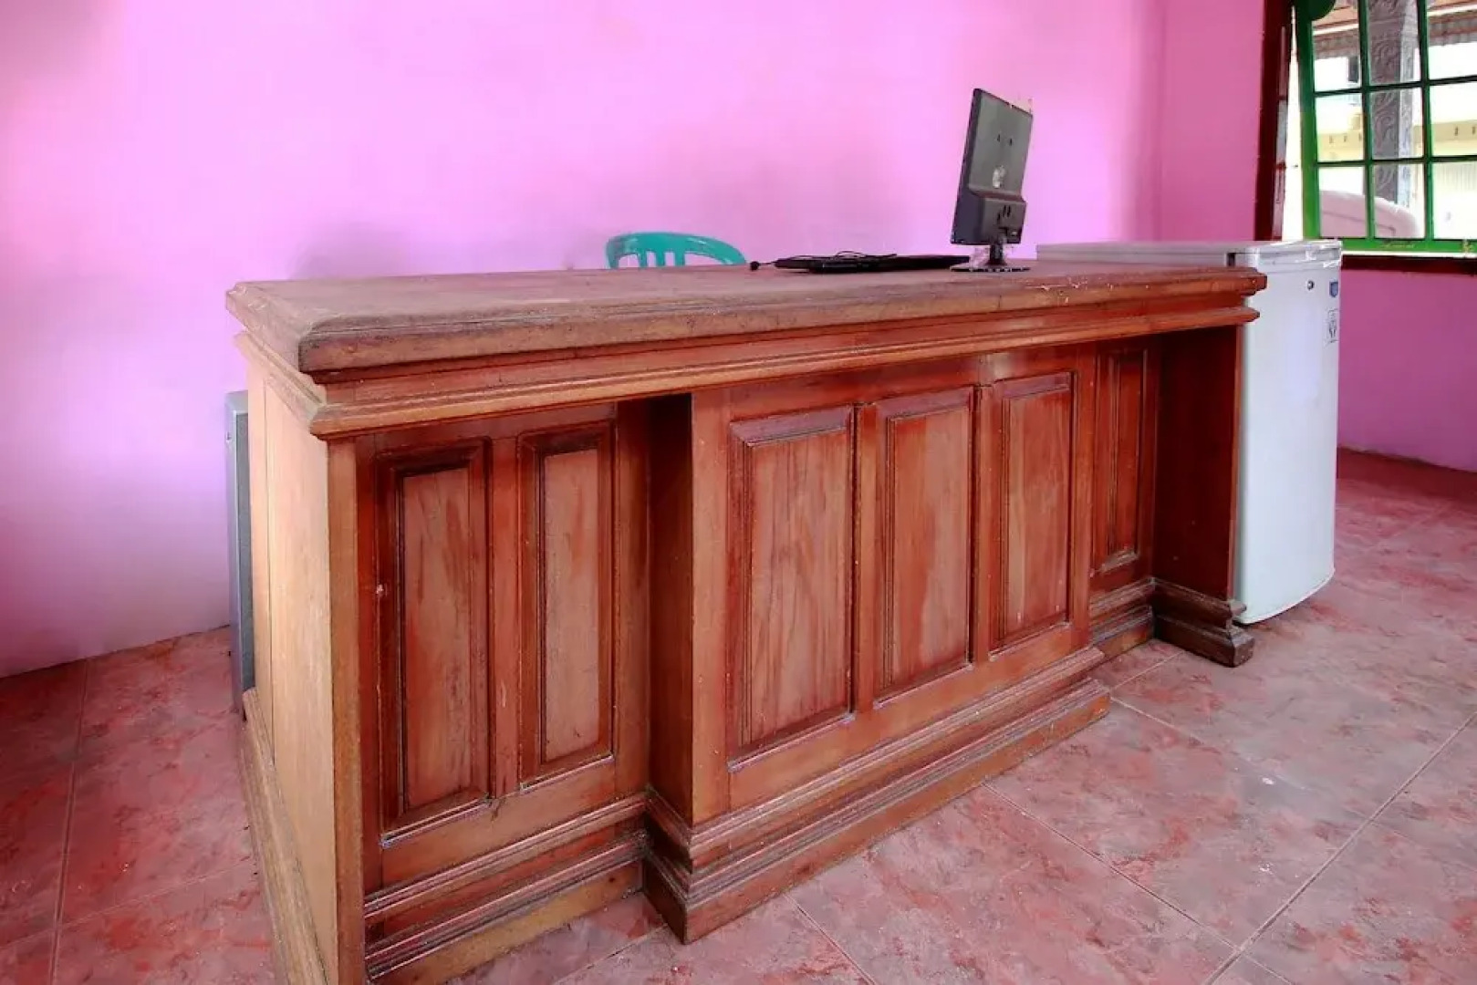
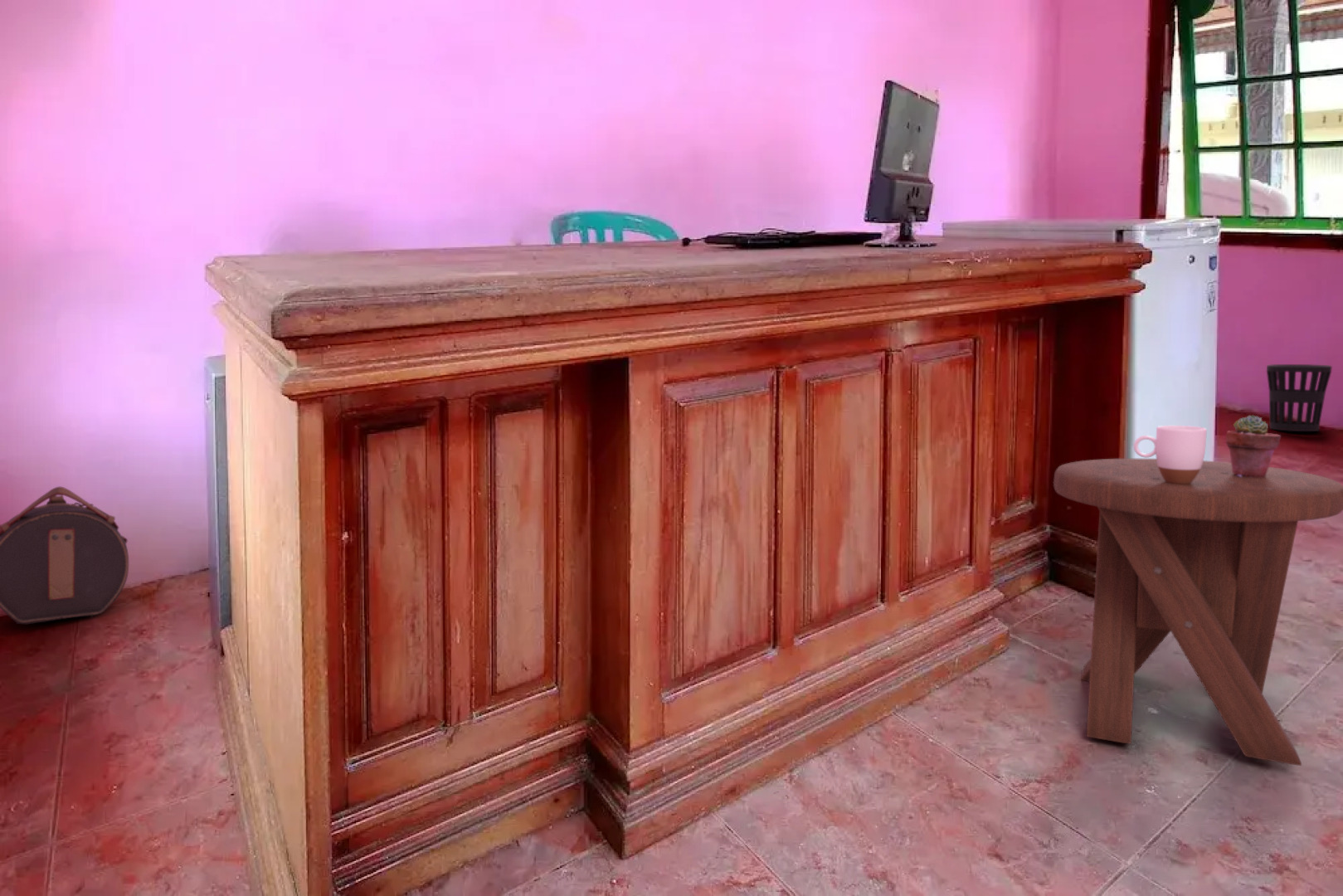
+ wastebasket (1296, 397)
+ potted succulent (1252, 444)
+ hat box (57, 552)
+ mug (1168, 453)
+ music stool (1182, 596)
